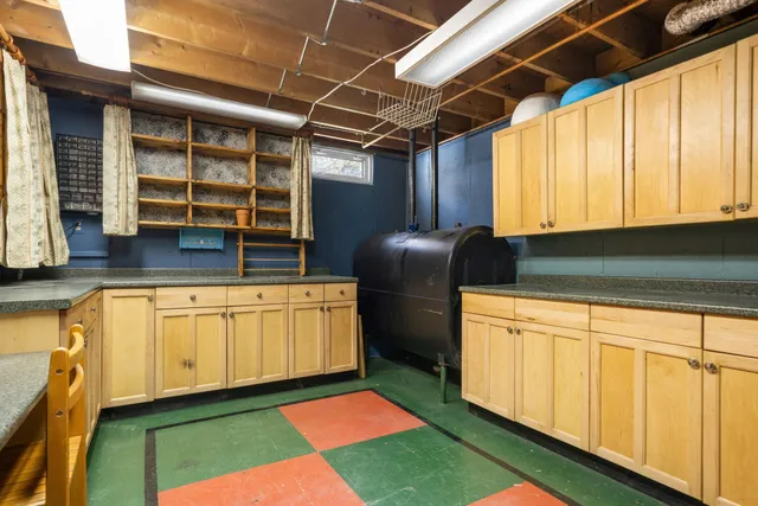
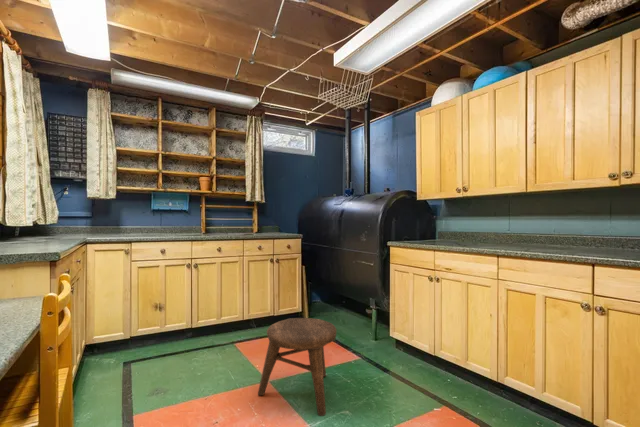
+ stool (301, 363)
